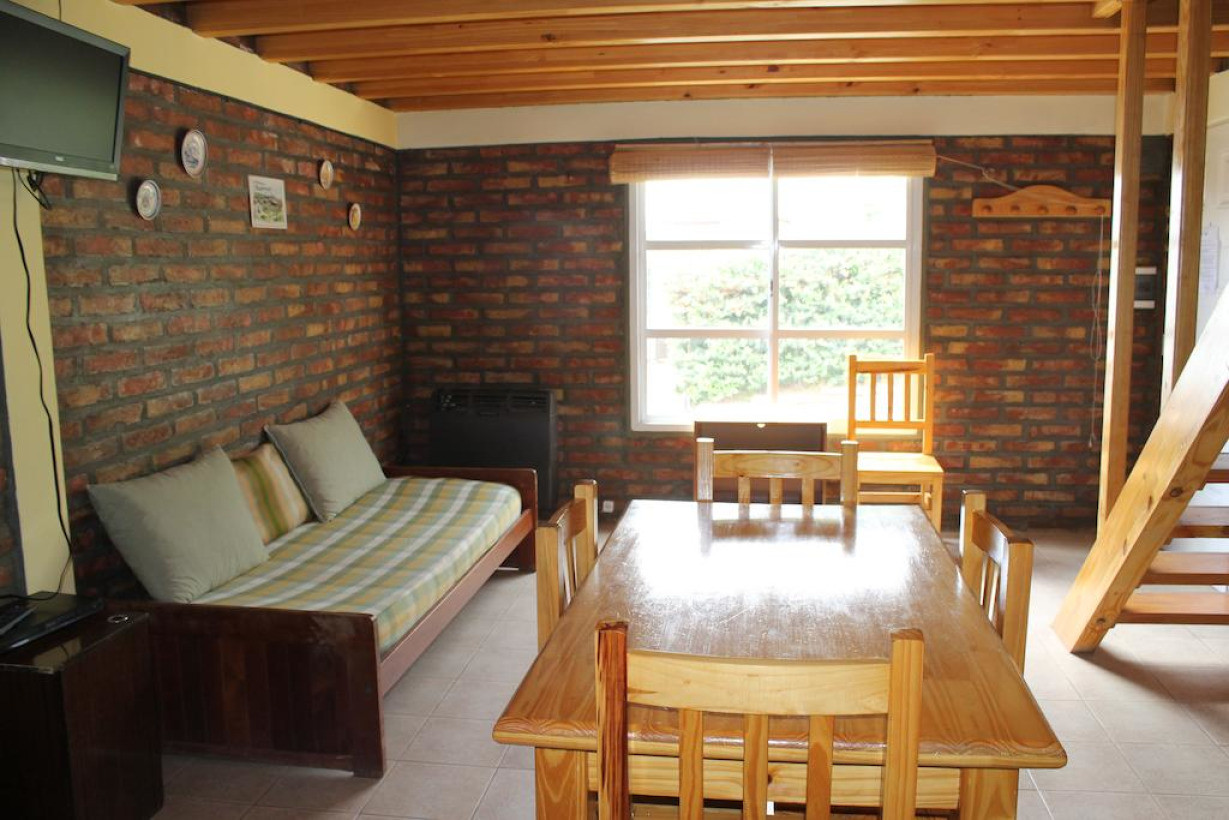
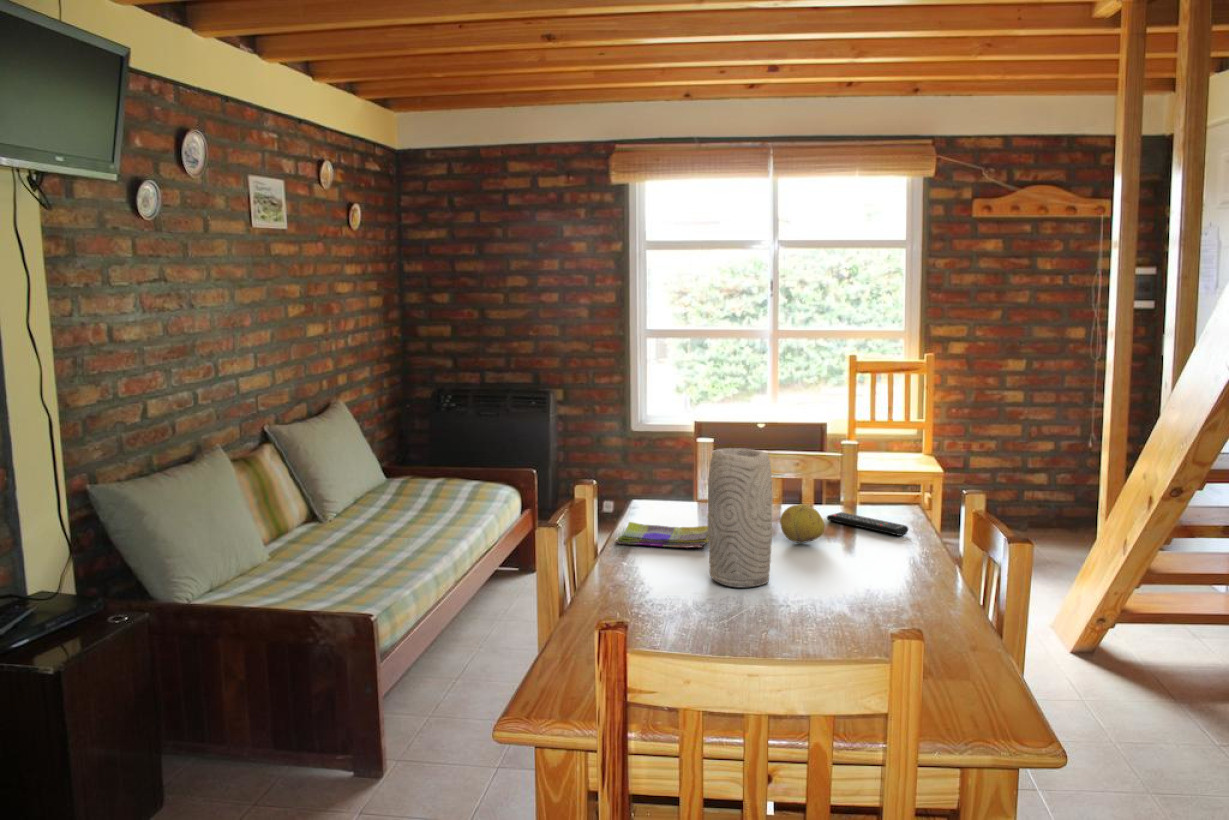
+ remote control (866, 523)
+ fruit (801, 524)
+ vase (739, 515)
+ dish towel (666, 534)
